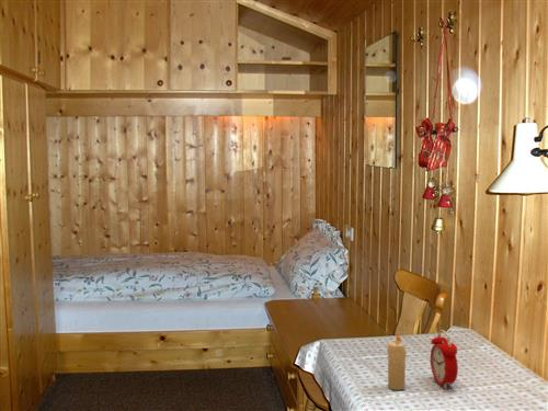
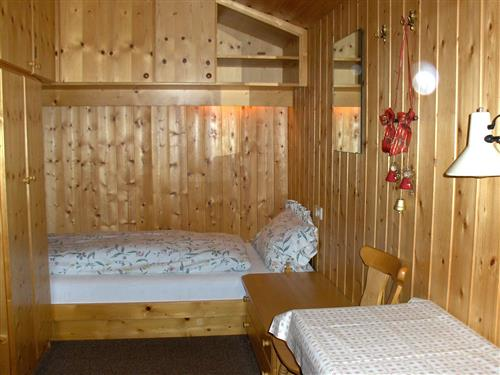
- candle (396, 359)
- alarm clock (443, 356)
